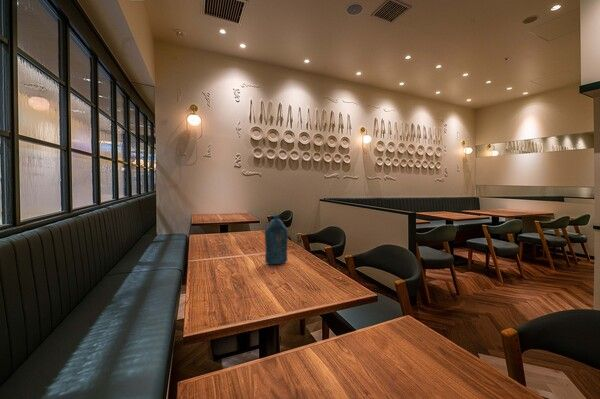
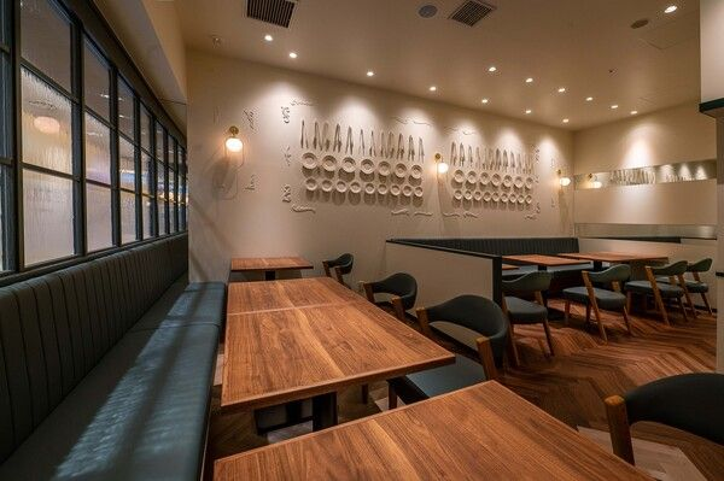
- bottle (276, 239)
